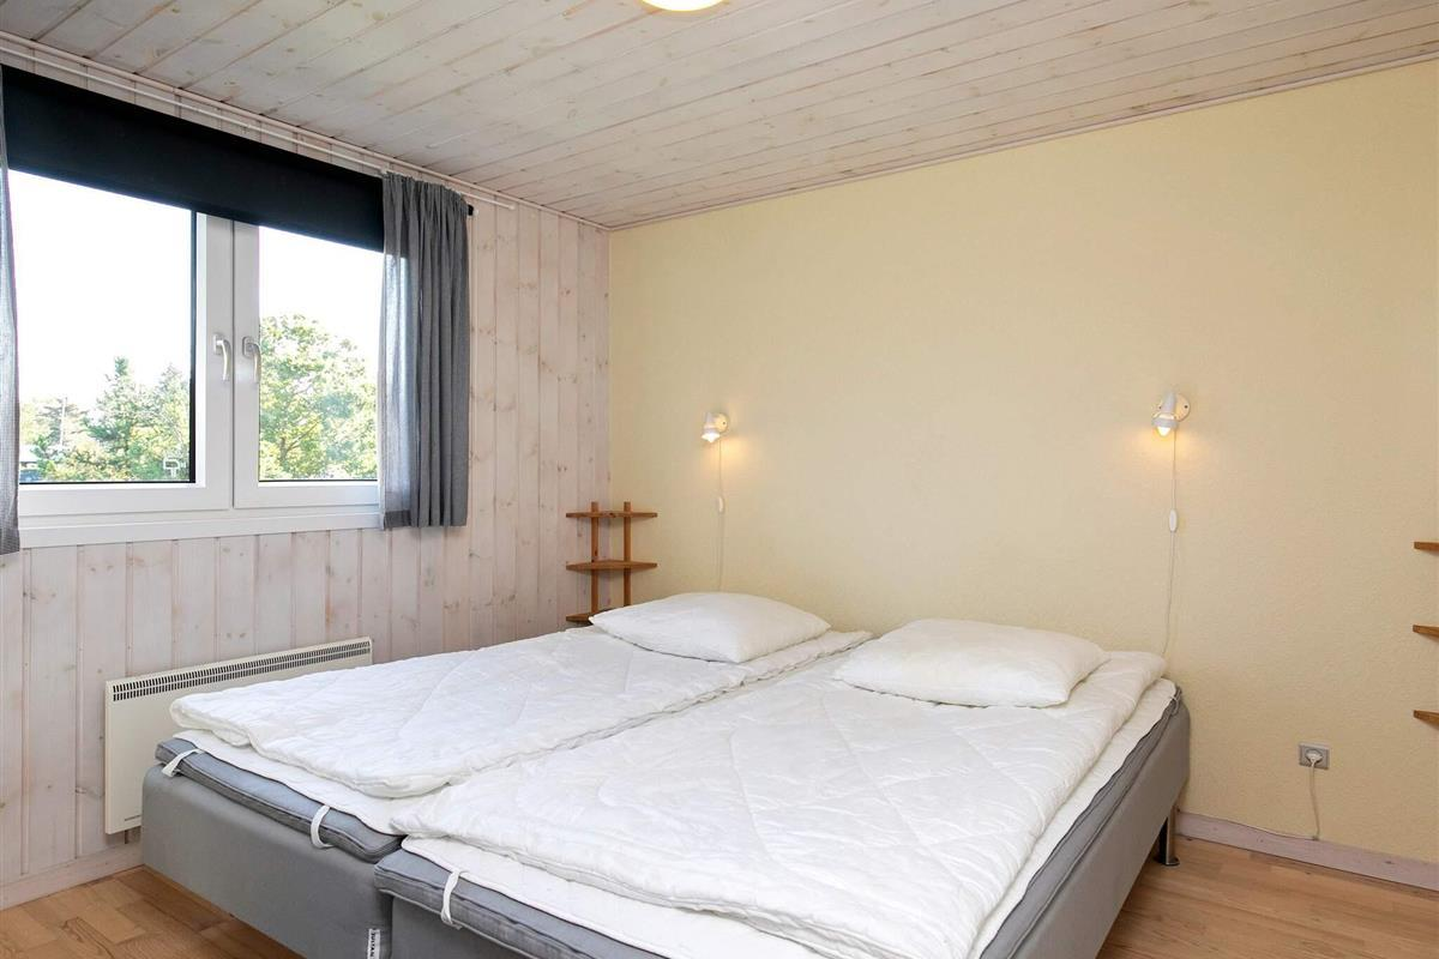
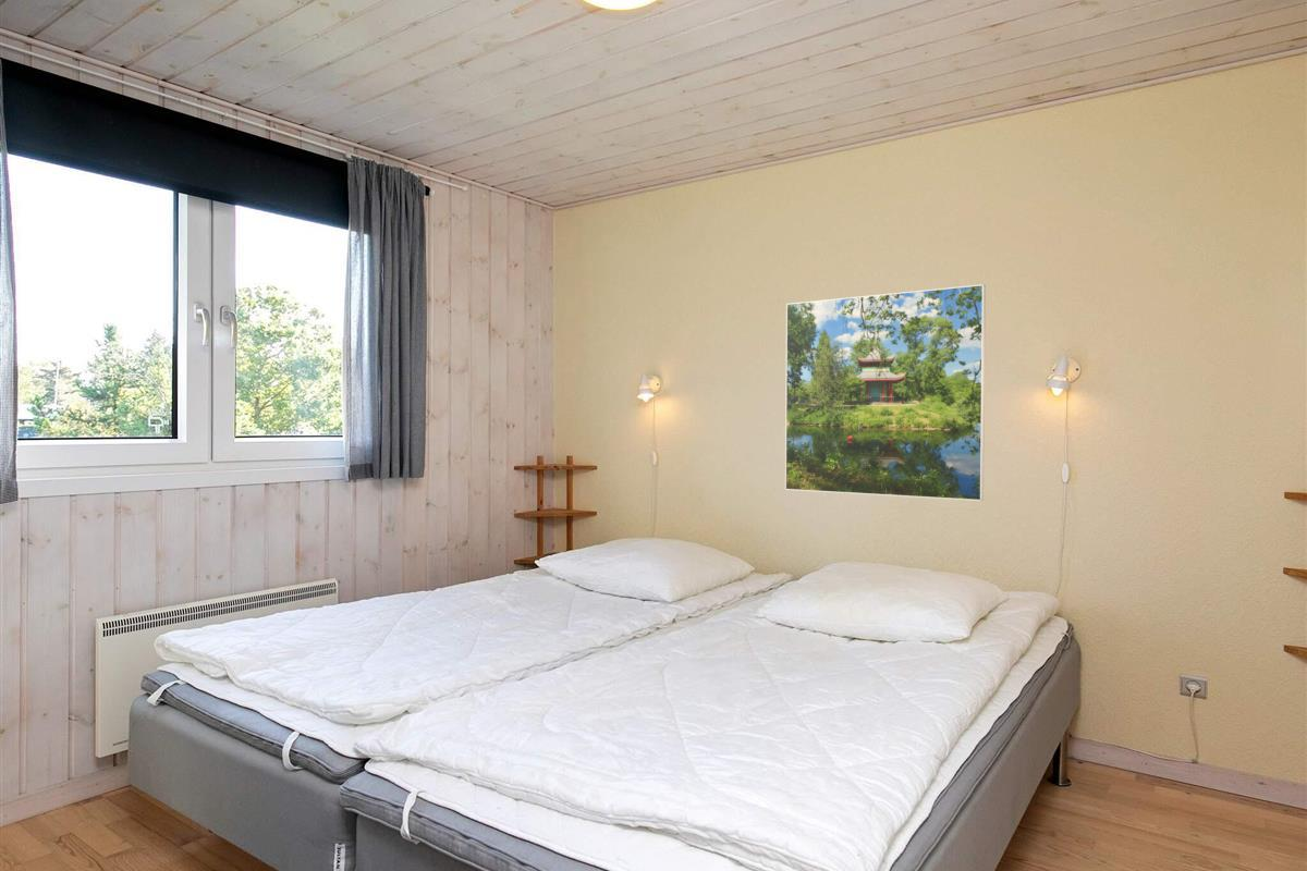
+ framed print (878, 394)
